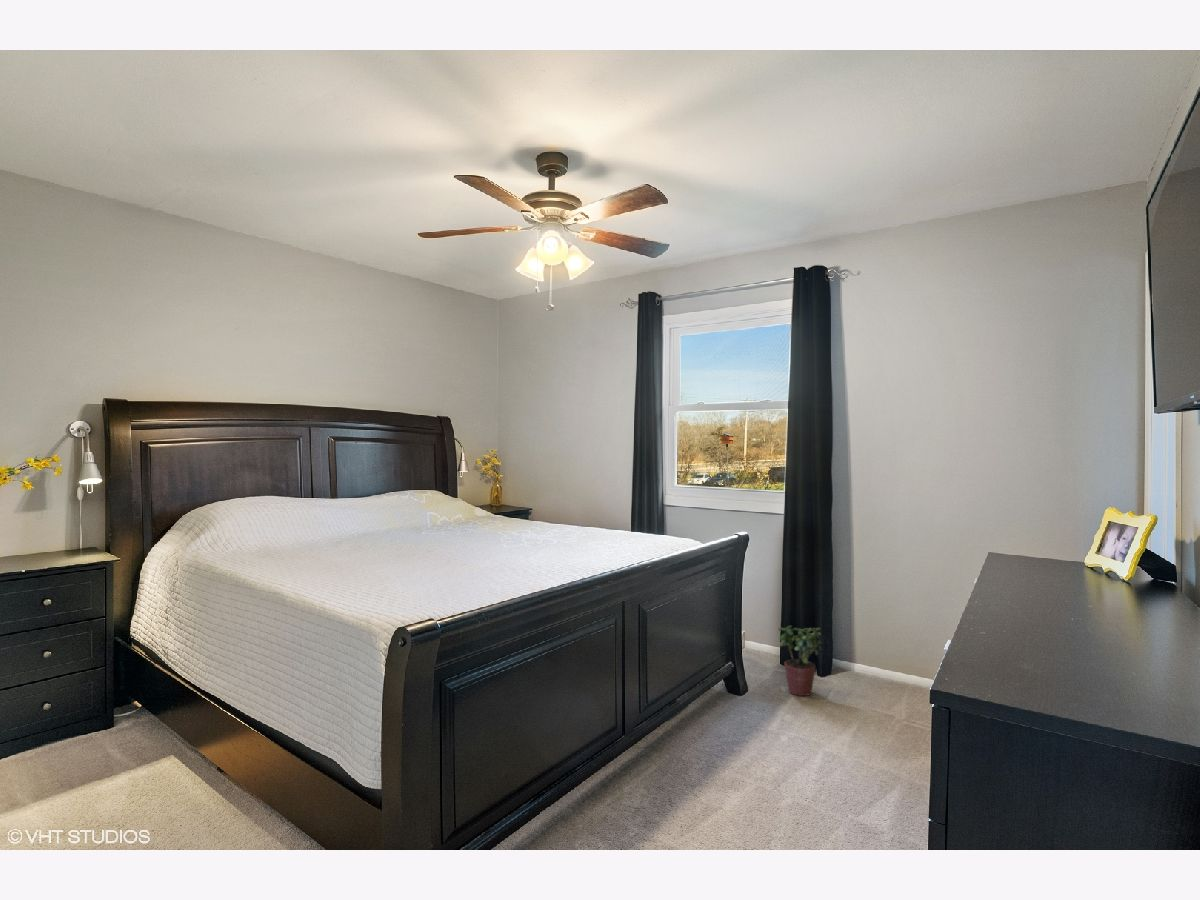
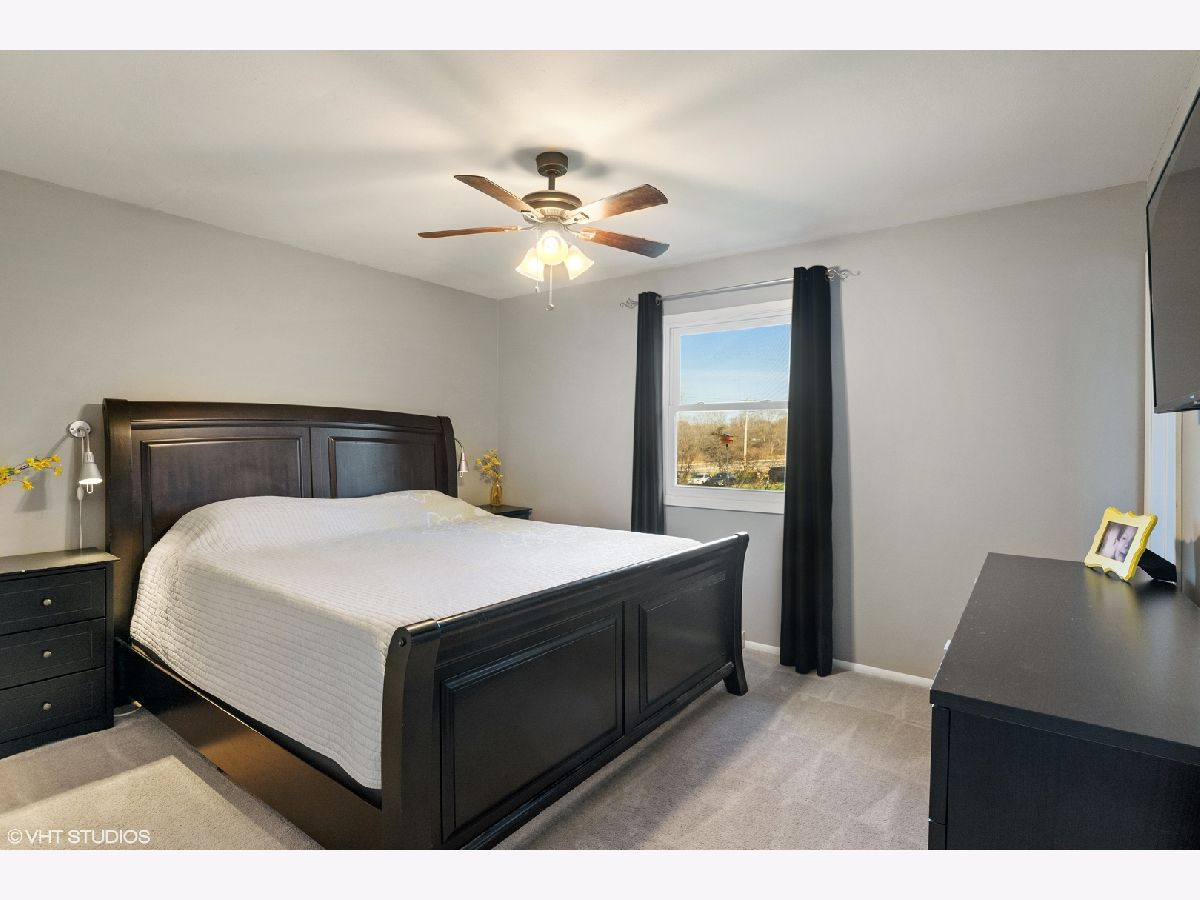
- potted plant (799, 657)
